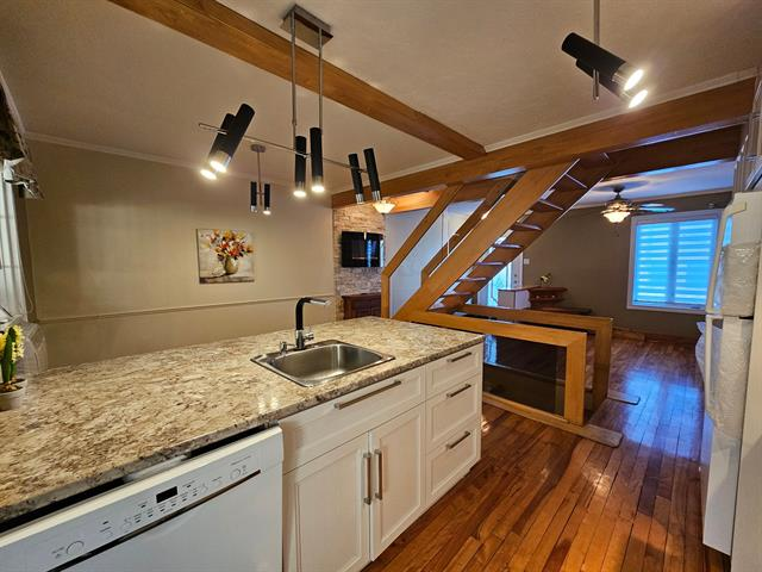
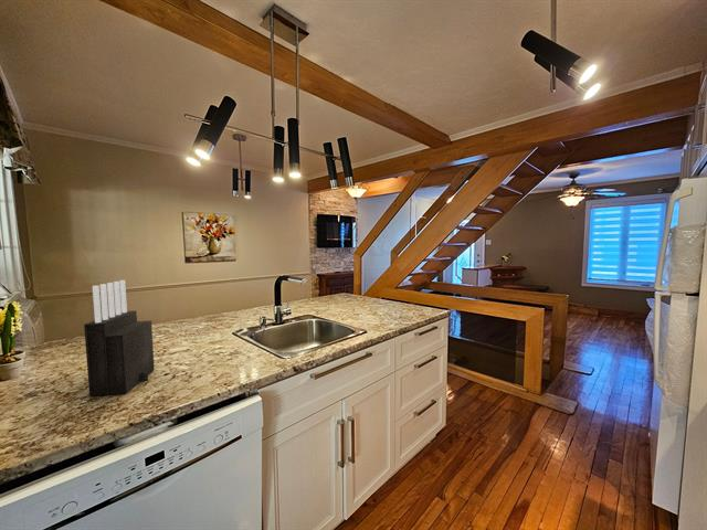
+ knife block (125, 332)
